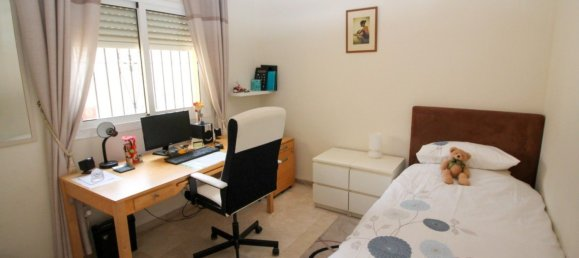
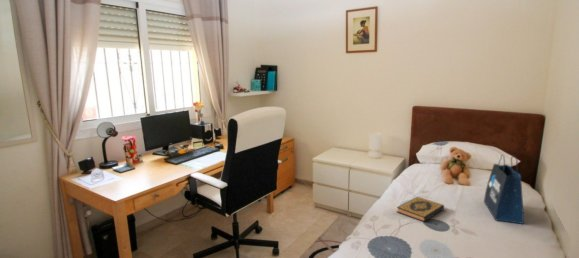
+ tote bag (505, 184)
+ hardback book (420, 208)
